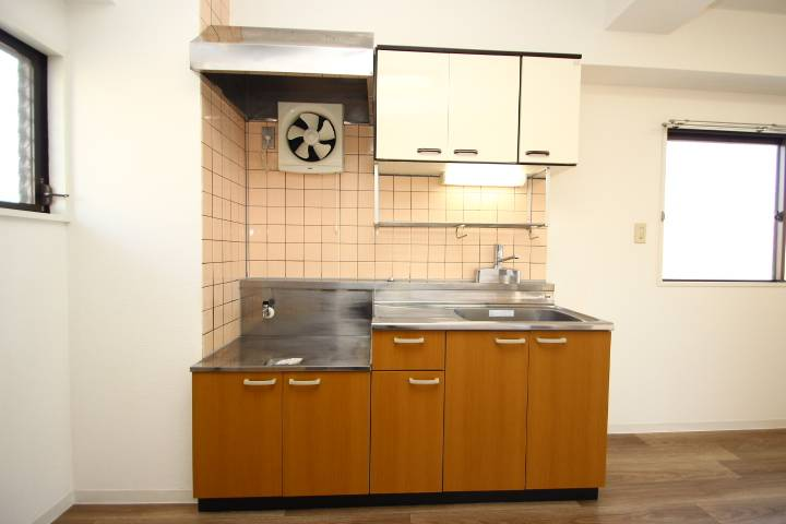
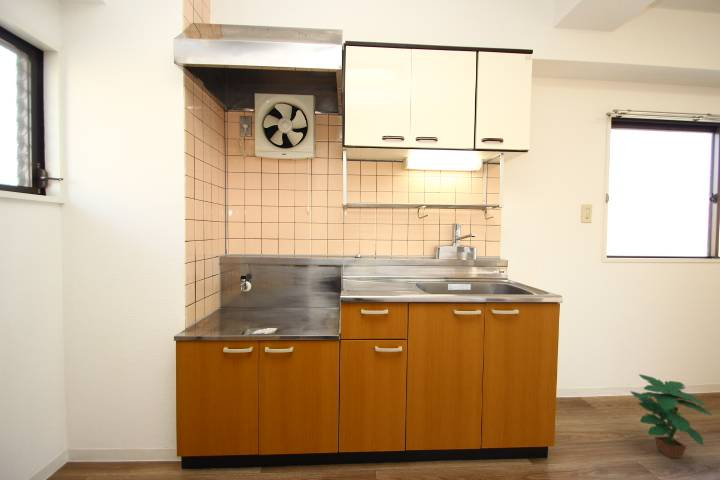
+ potted plant (666, 417)
